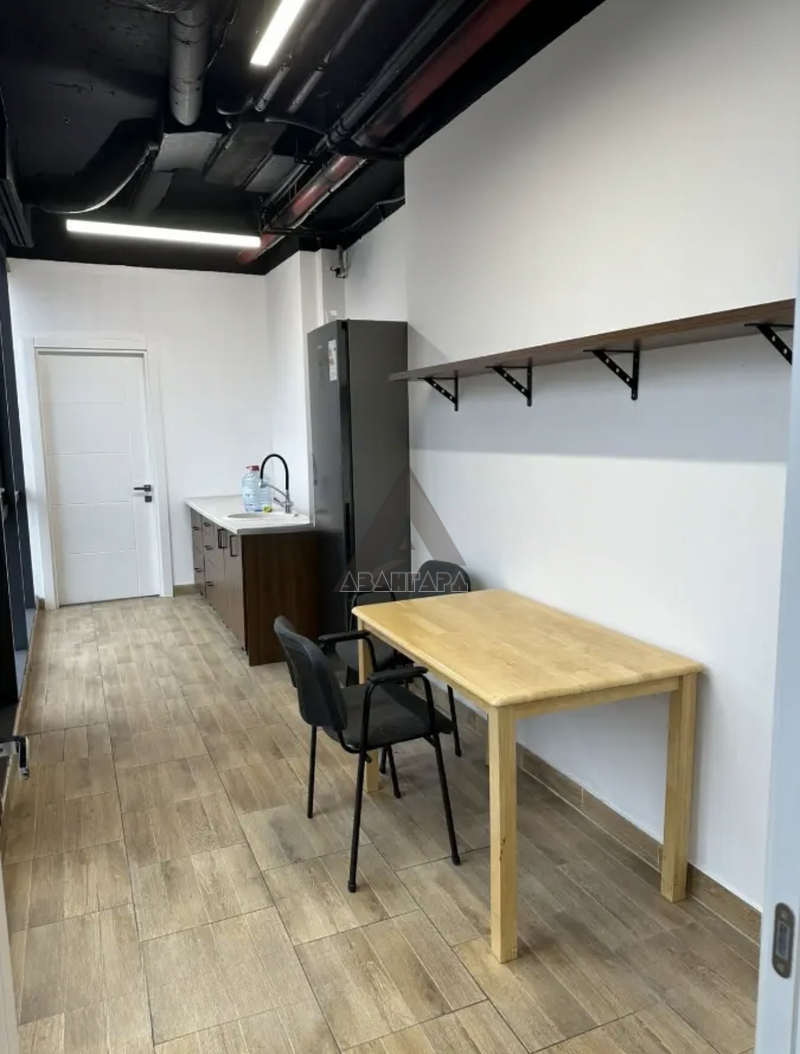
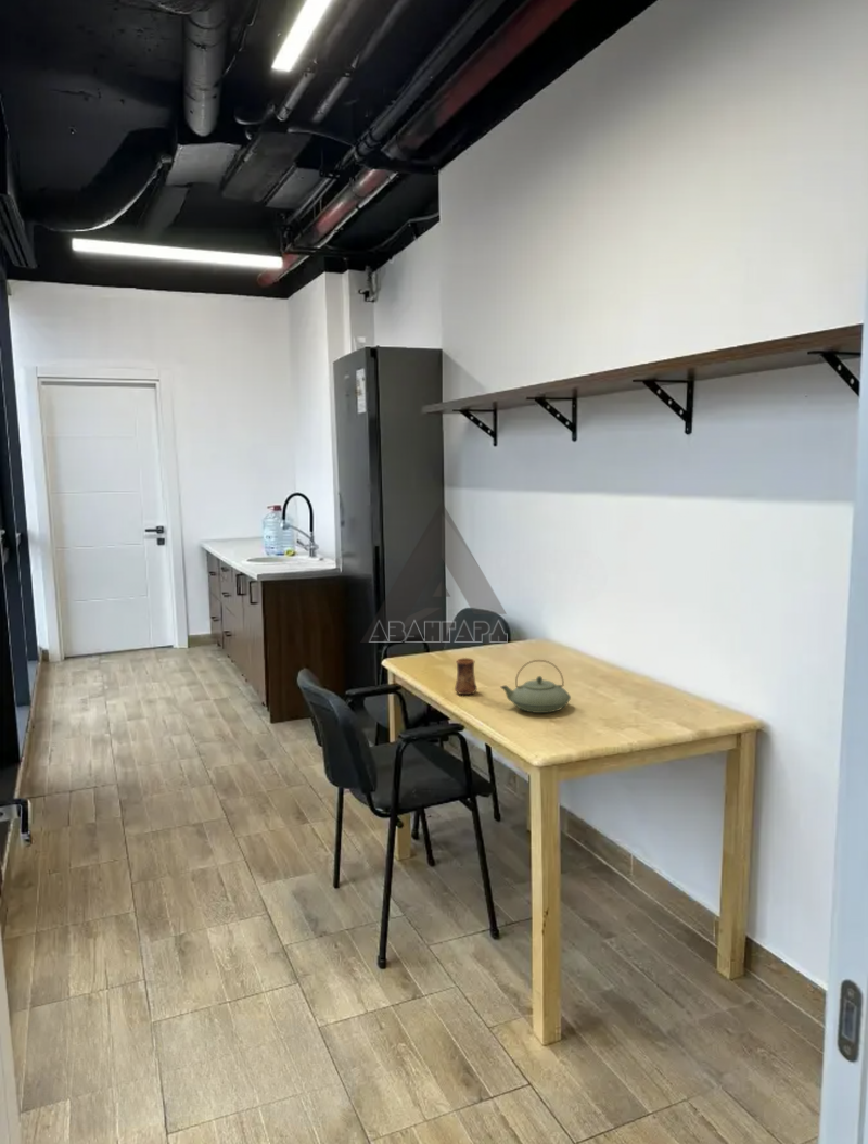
+ teapot (535, 684)
+ cup (465, 676)
